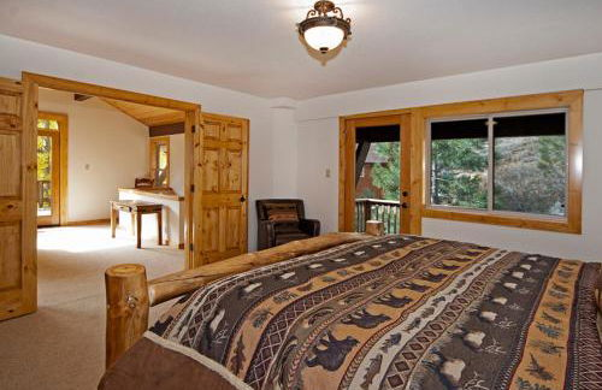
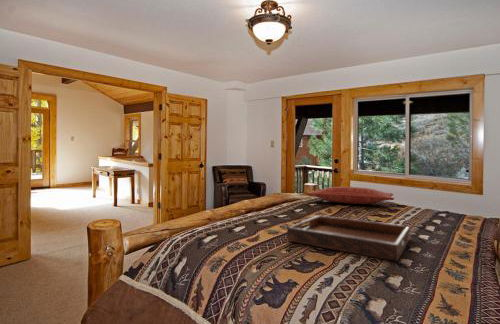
+ serving tray (349, 233)
+ pillow (350, 195)
